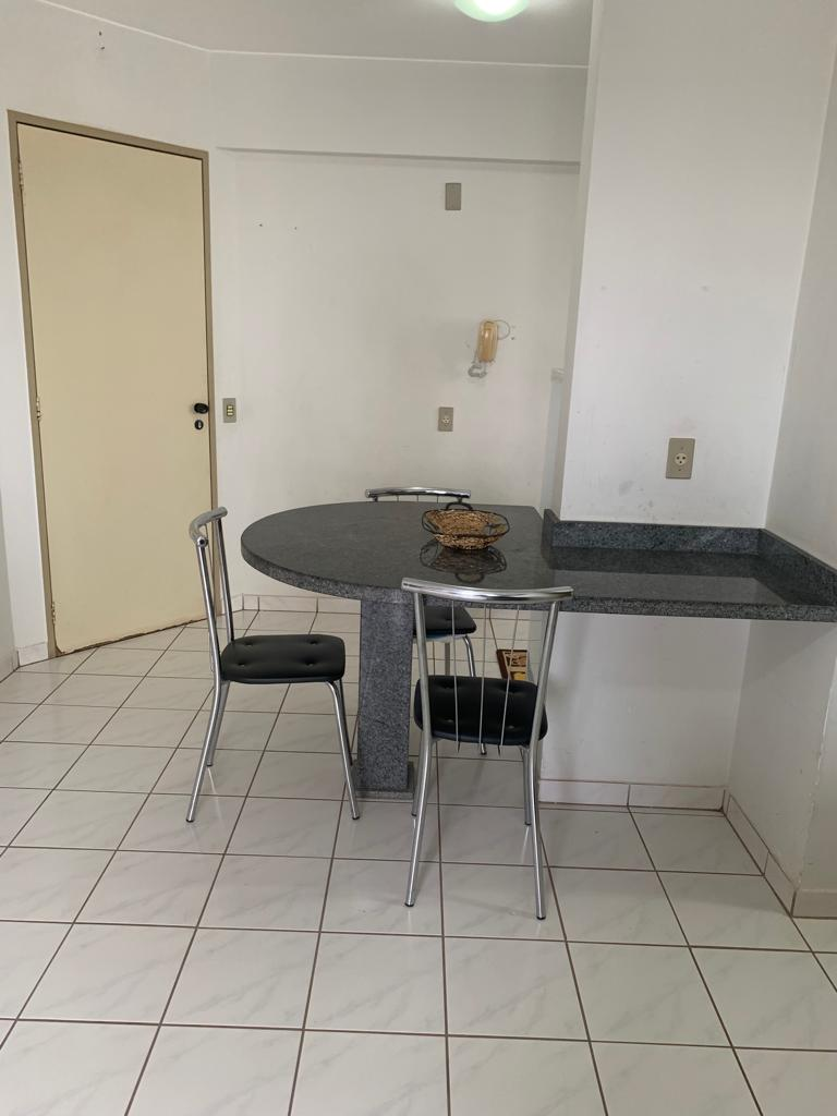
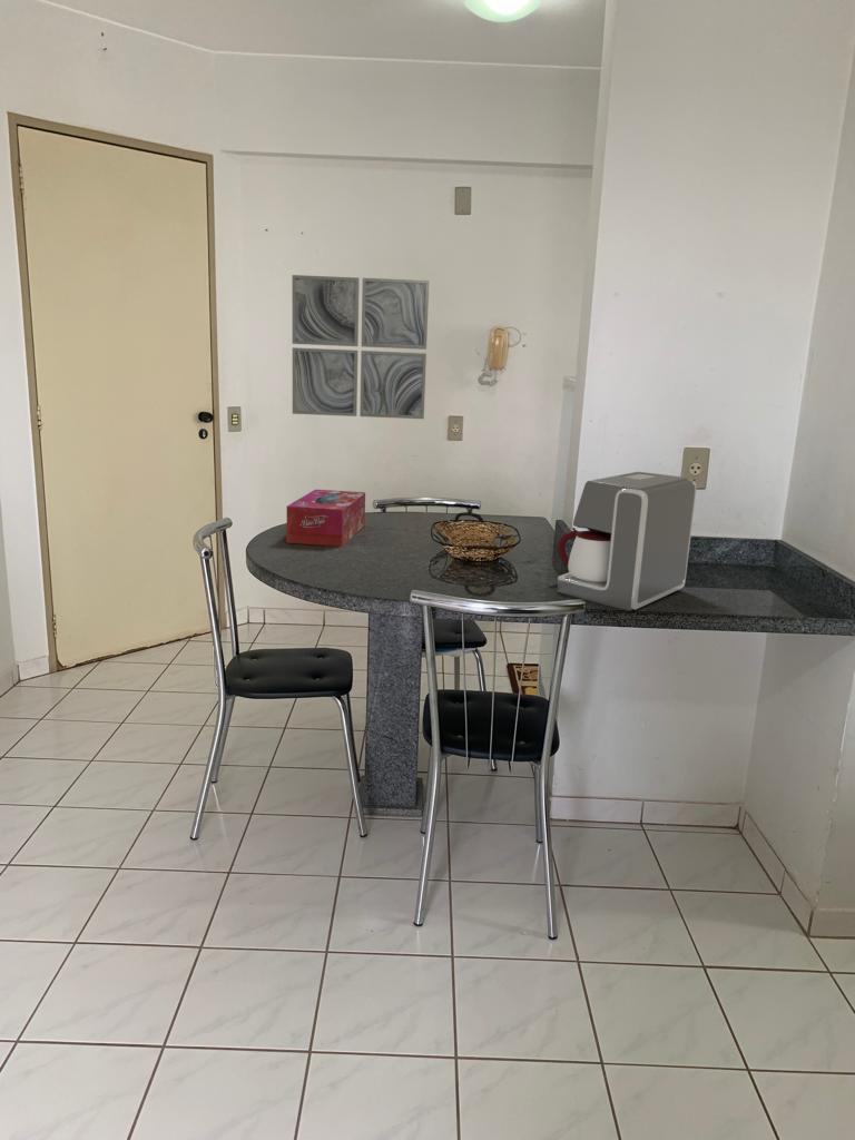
+ wall art (361, 351)
+ coffee maker (628, 535)
+ tissue box (327, 515)
